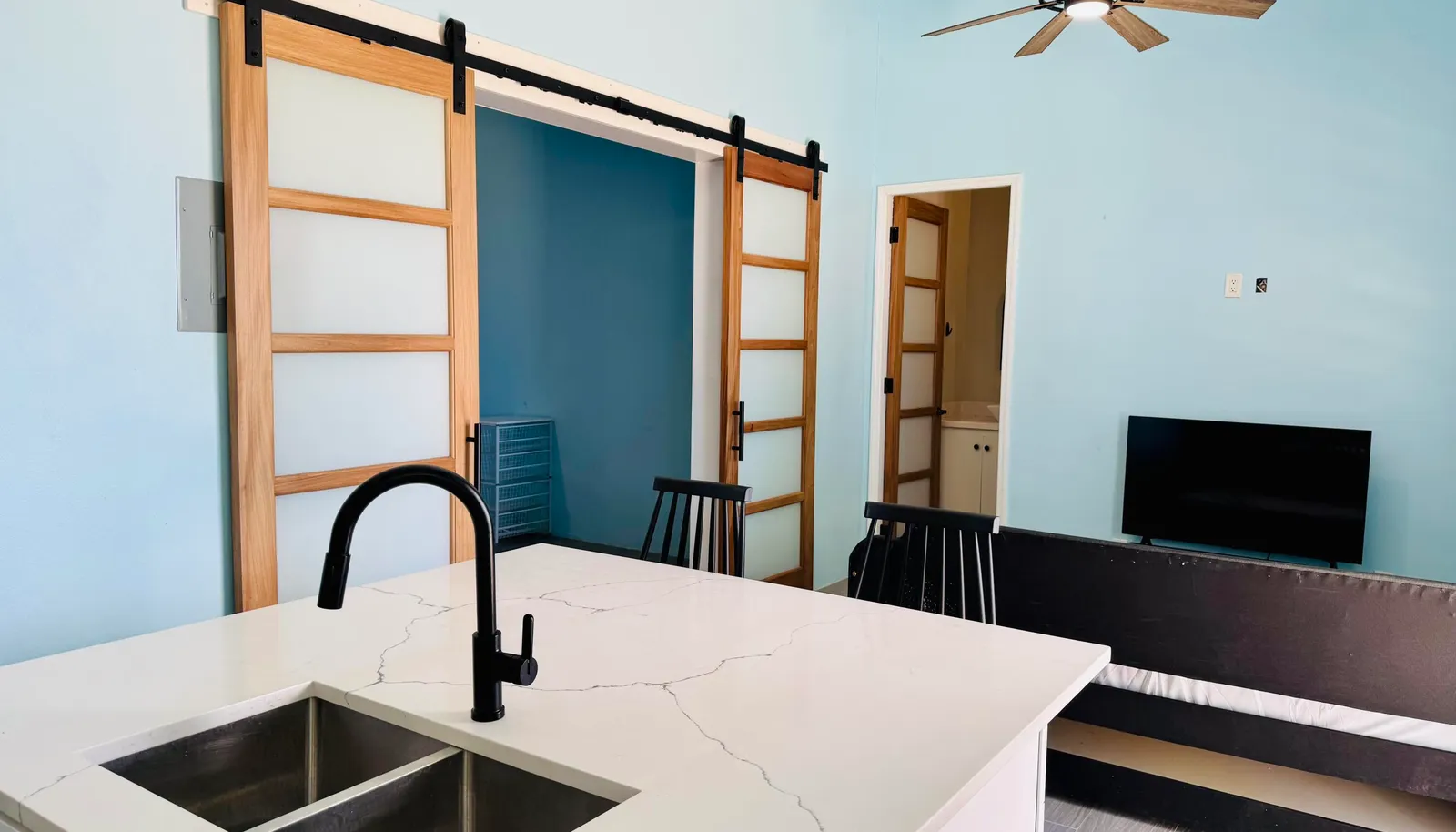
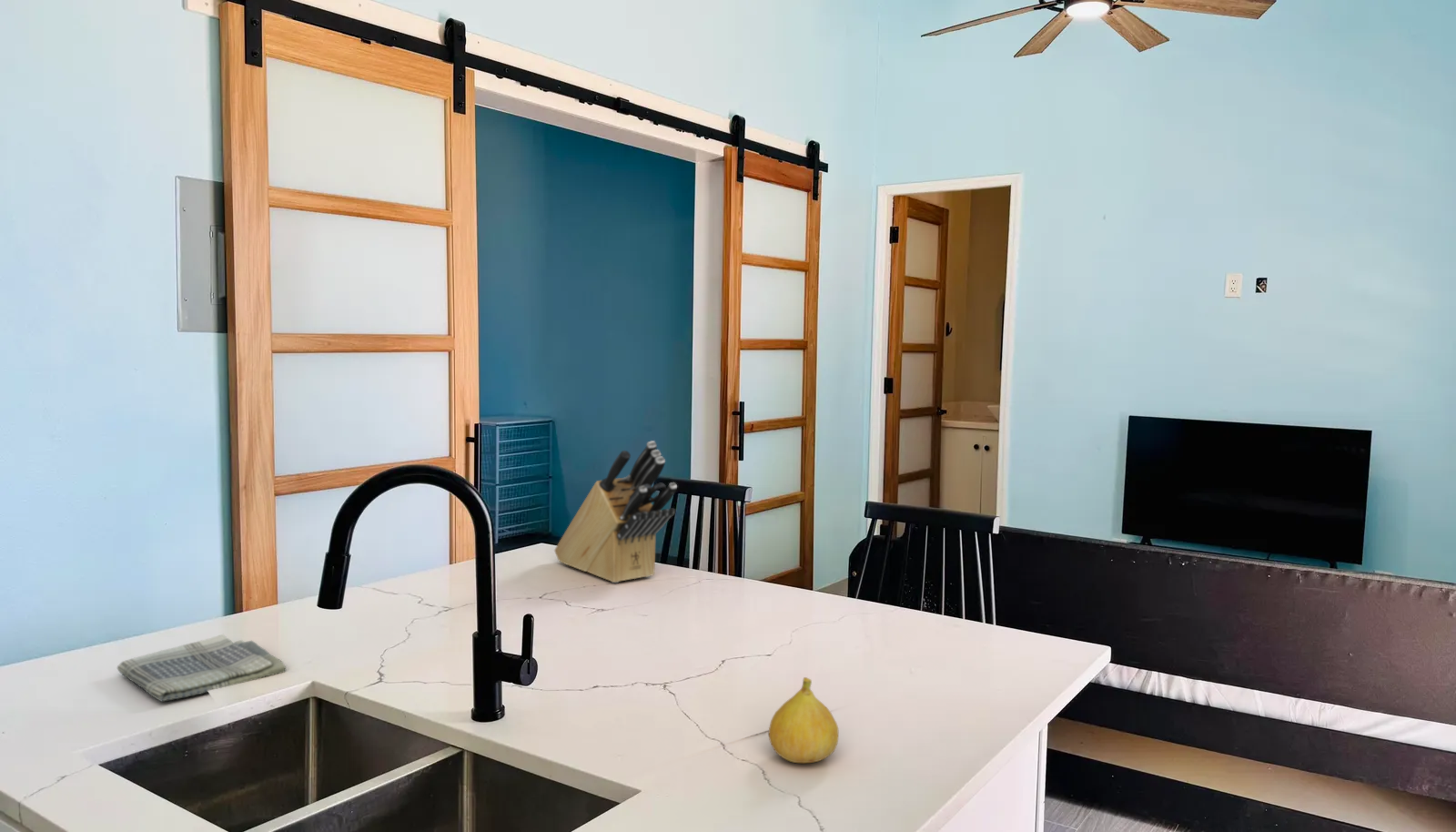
+ knife block (614, 505)
+ fruit (804, 718)
+ dish towel (204, 664)
